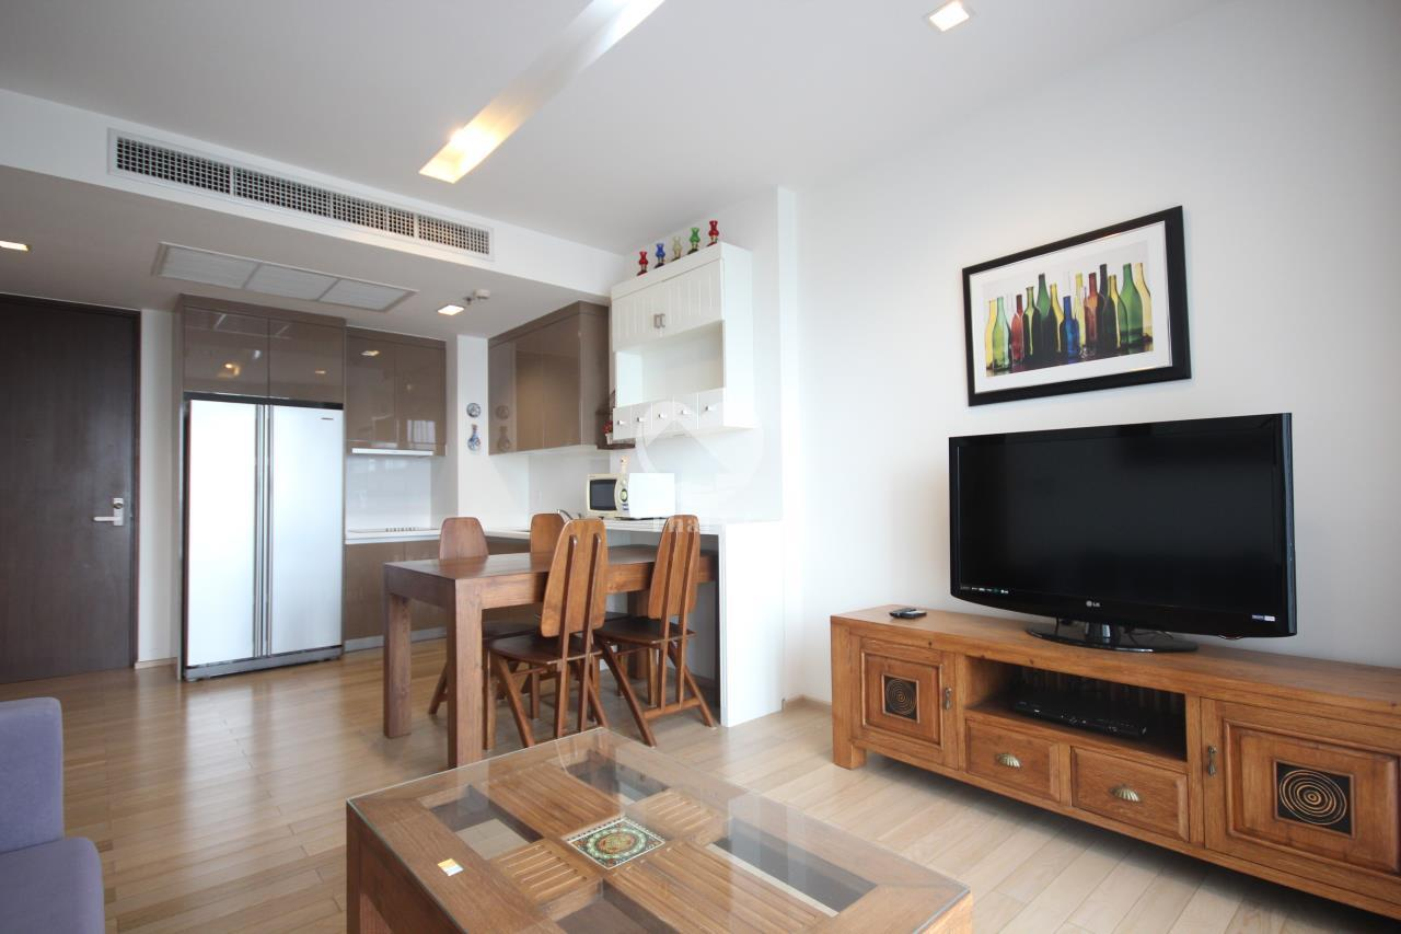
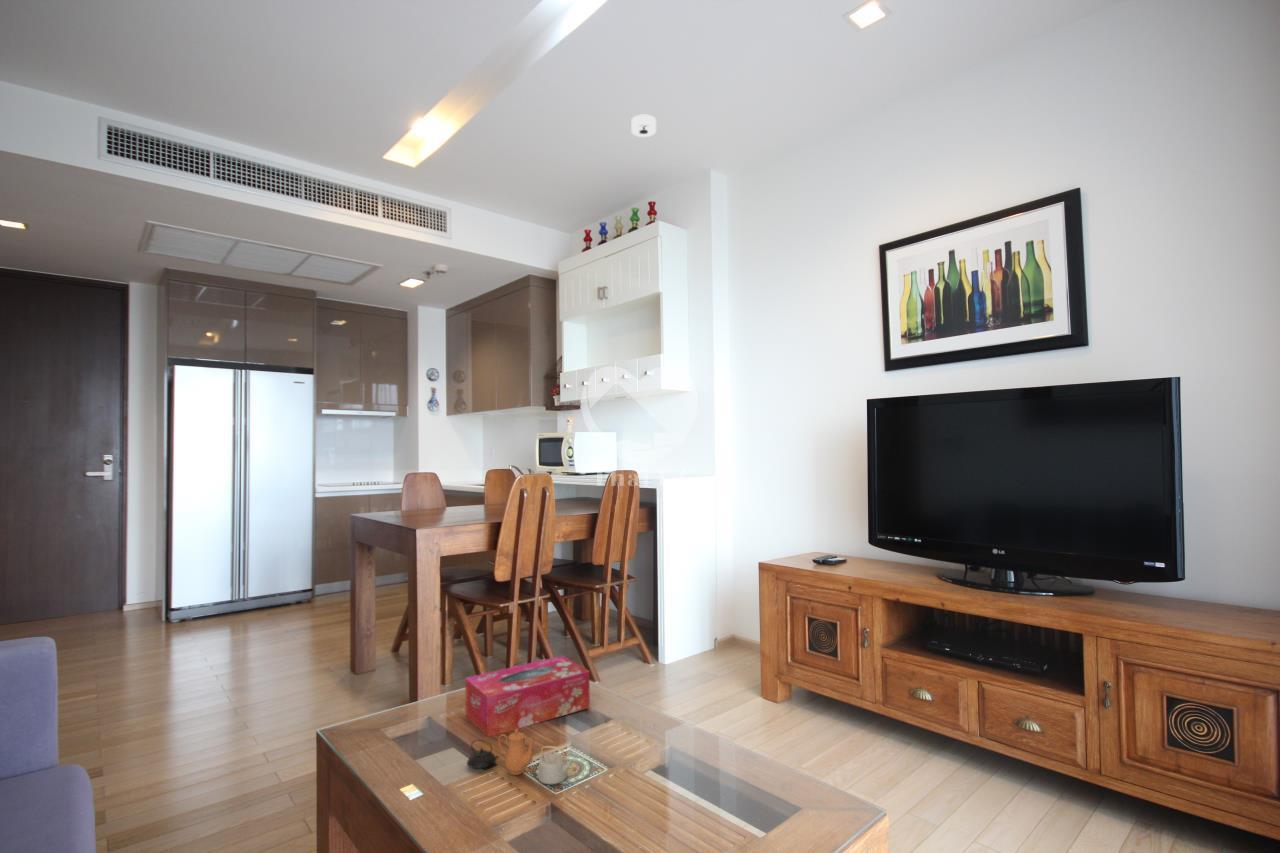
+ tissue box (528, 693)
+ smoke detector (644, 126)
+ teapot (519, 750)
